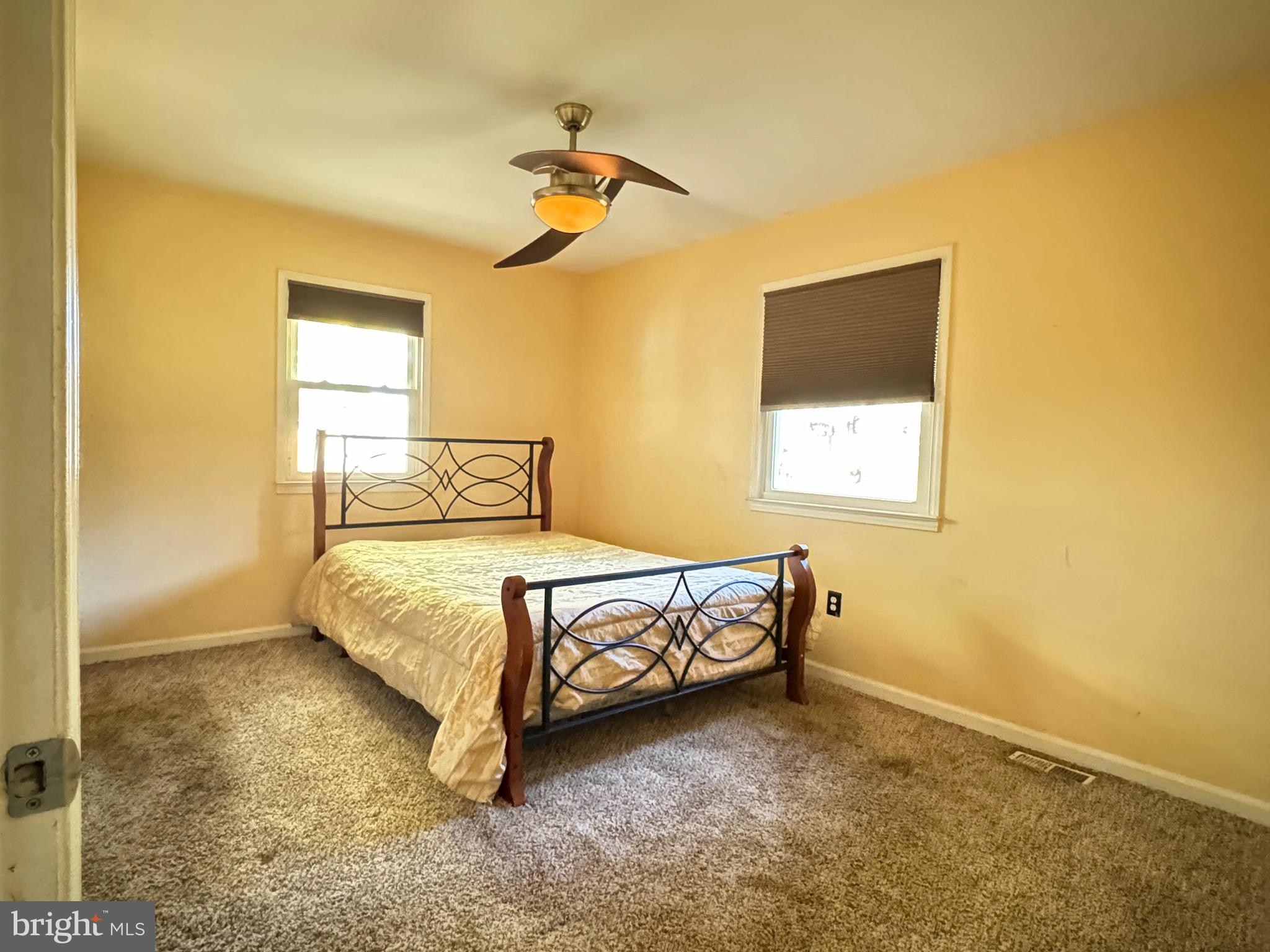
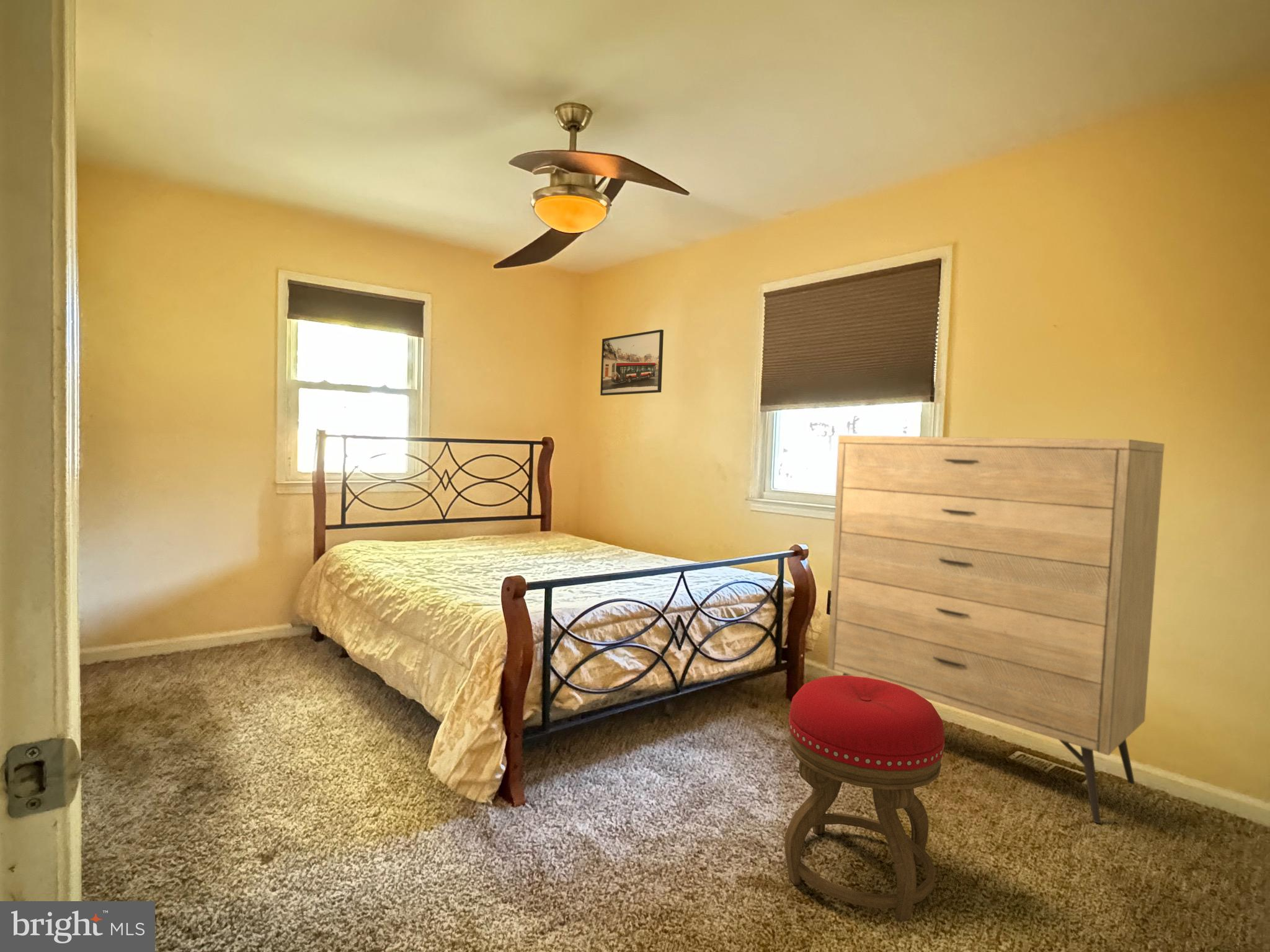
+ dresser (977, 596)
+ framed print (630, 364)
+ stool (861, 782)
